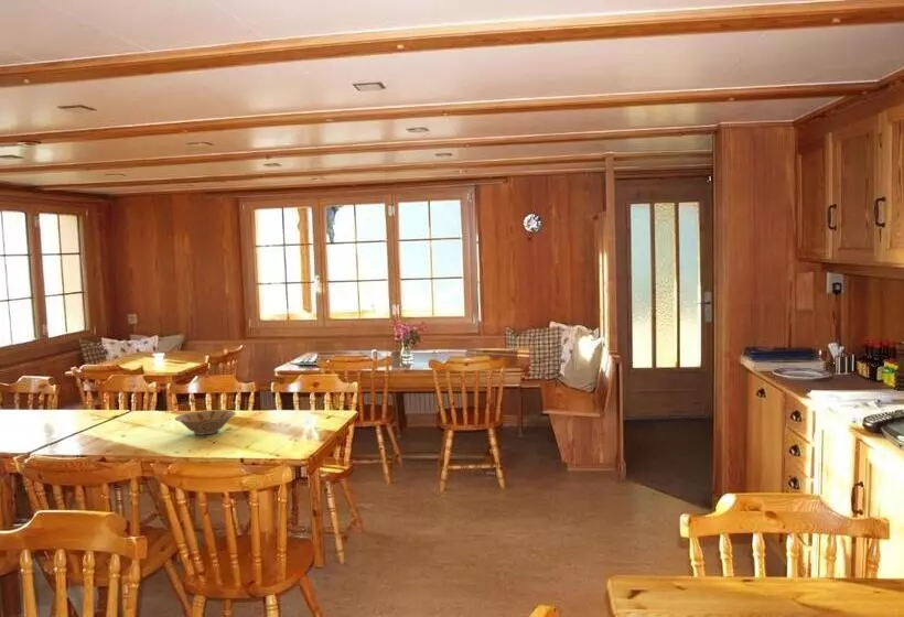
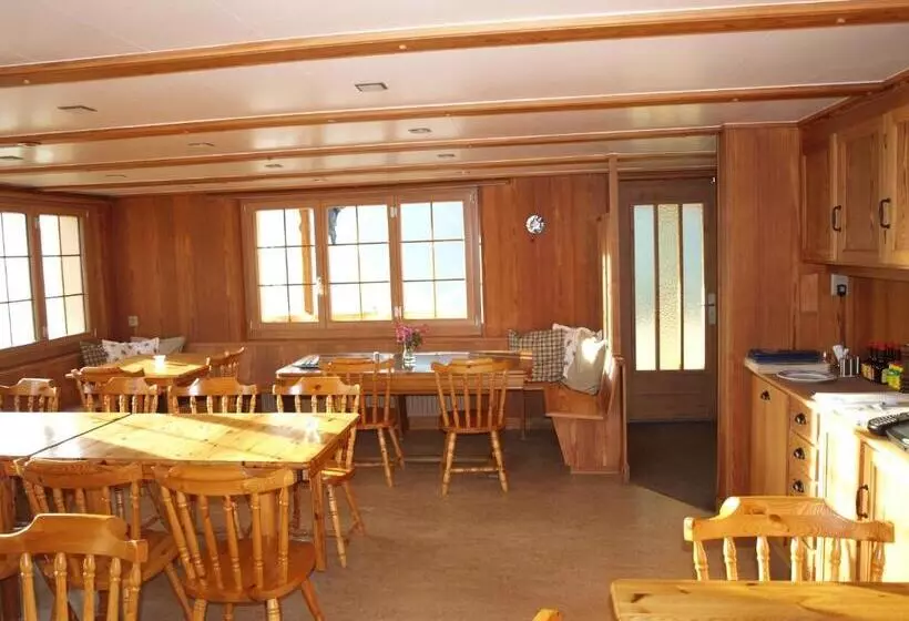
- bowl (206, 423)
